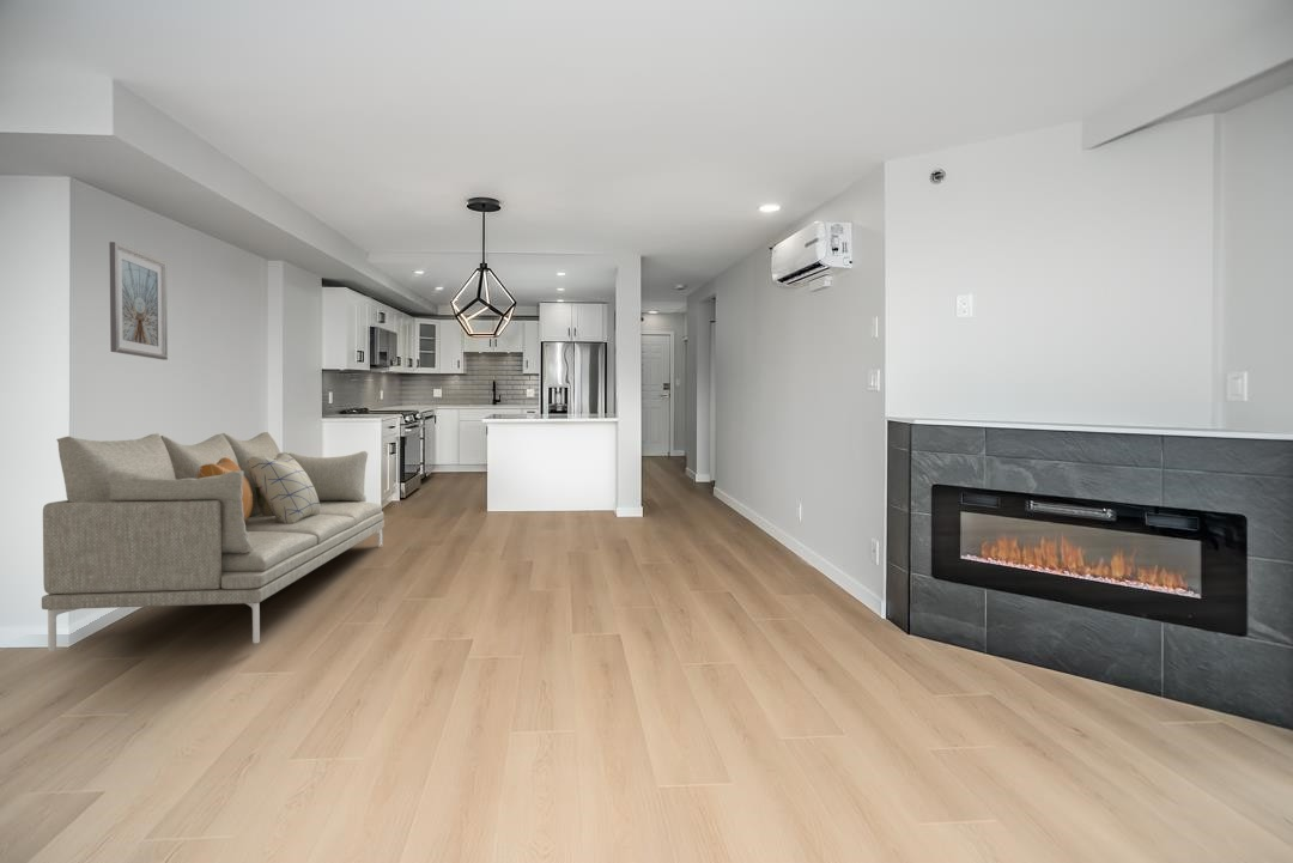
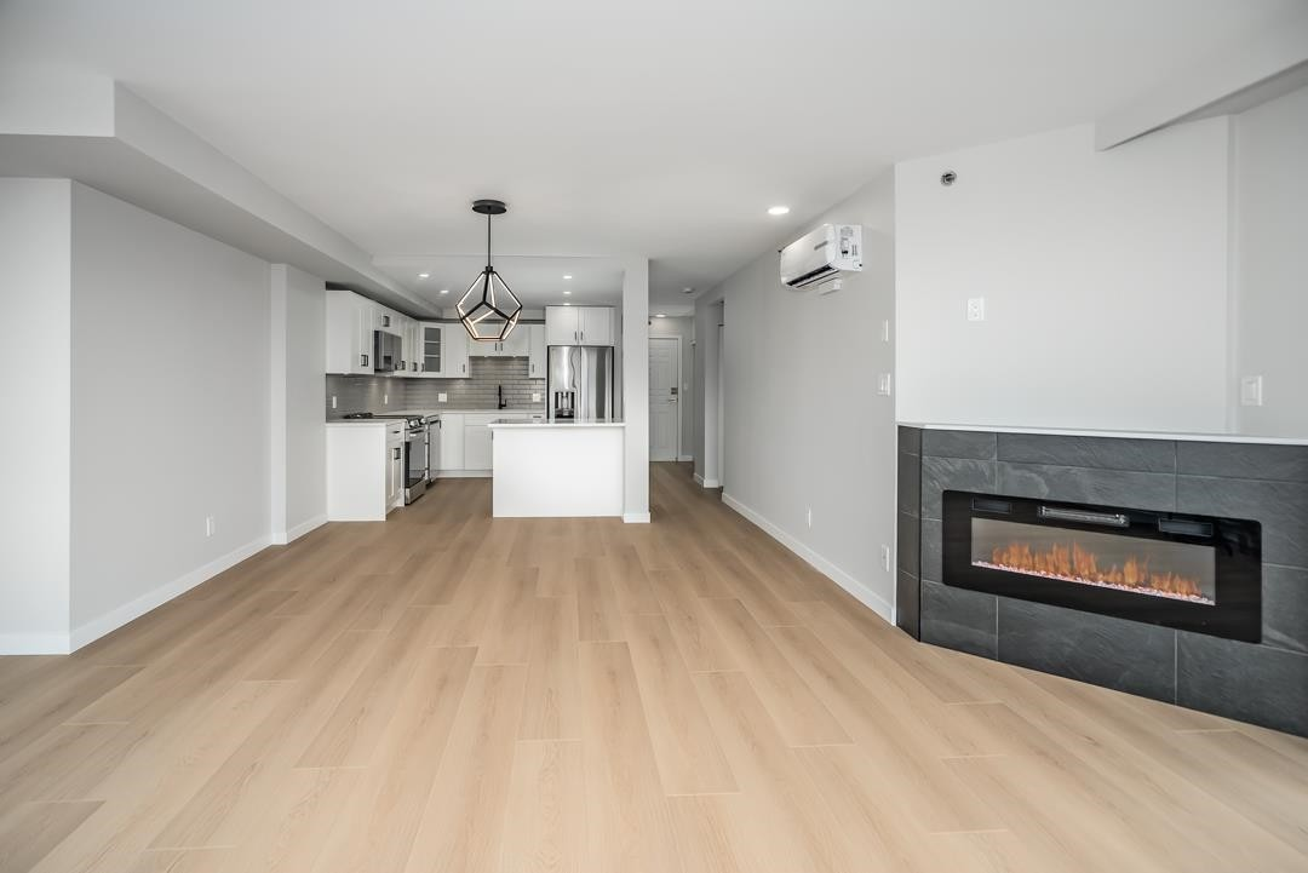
- picture frame (140, 304)
- sofa (255, 510)
